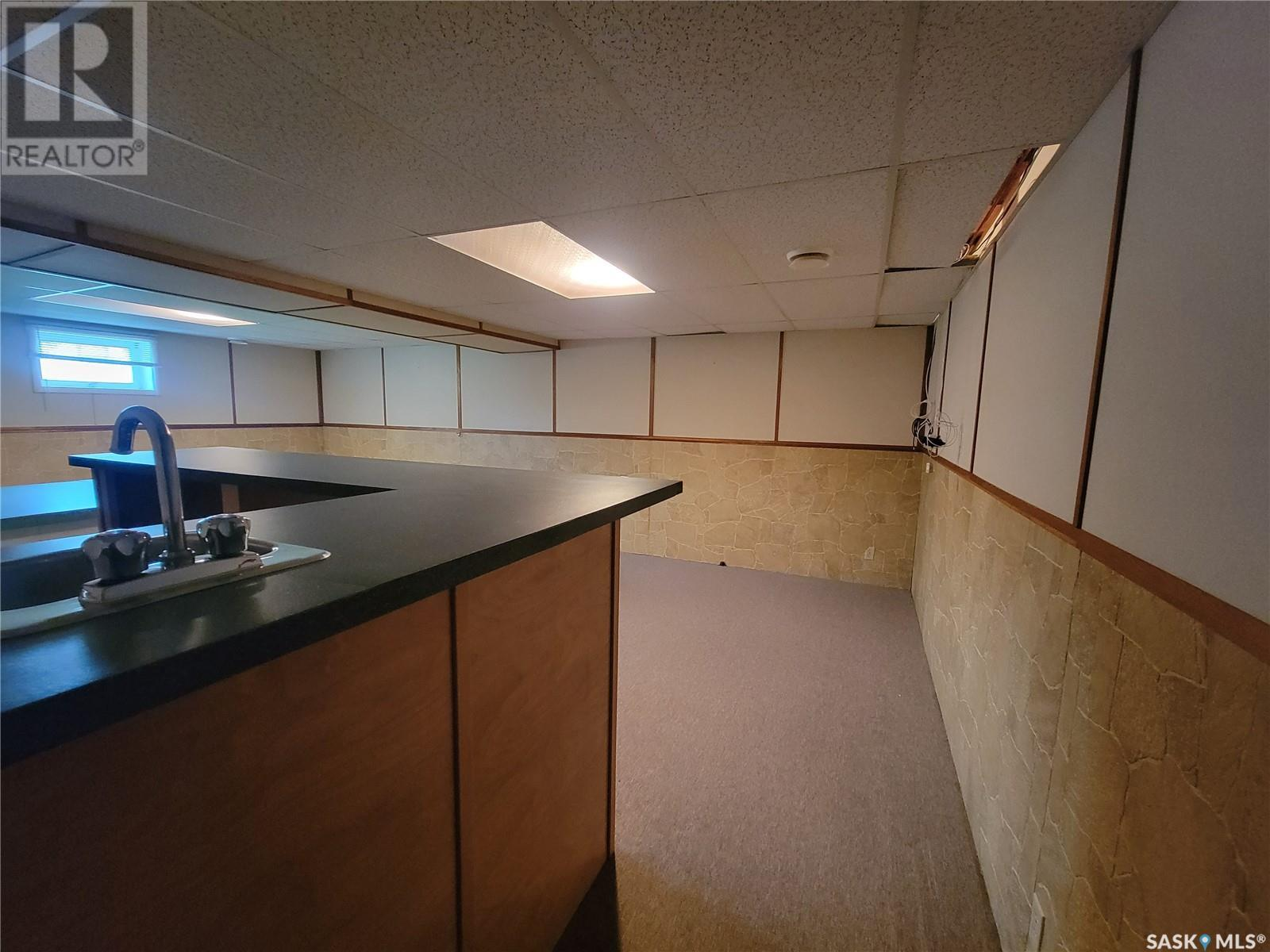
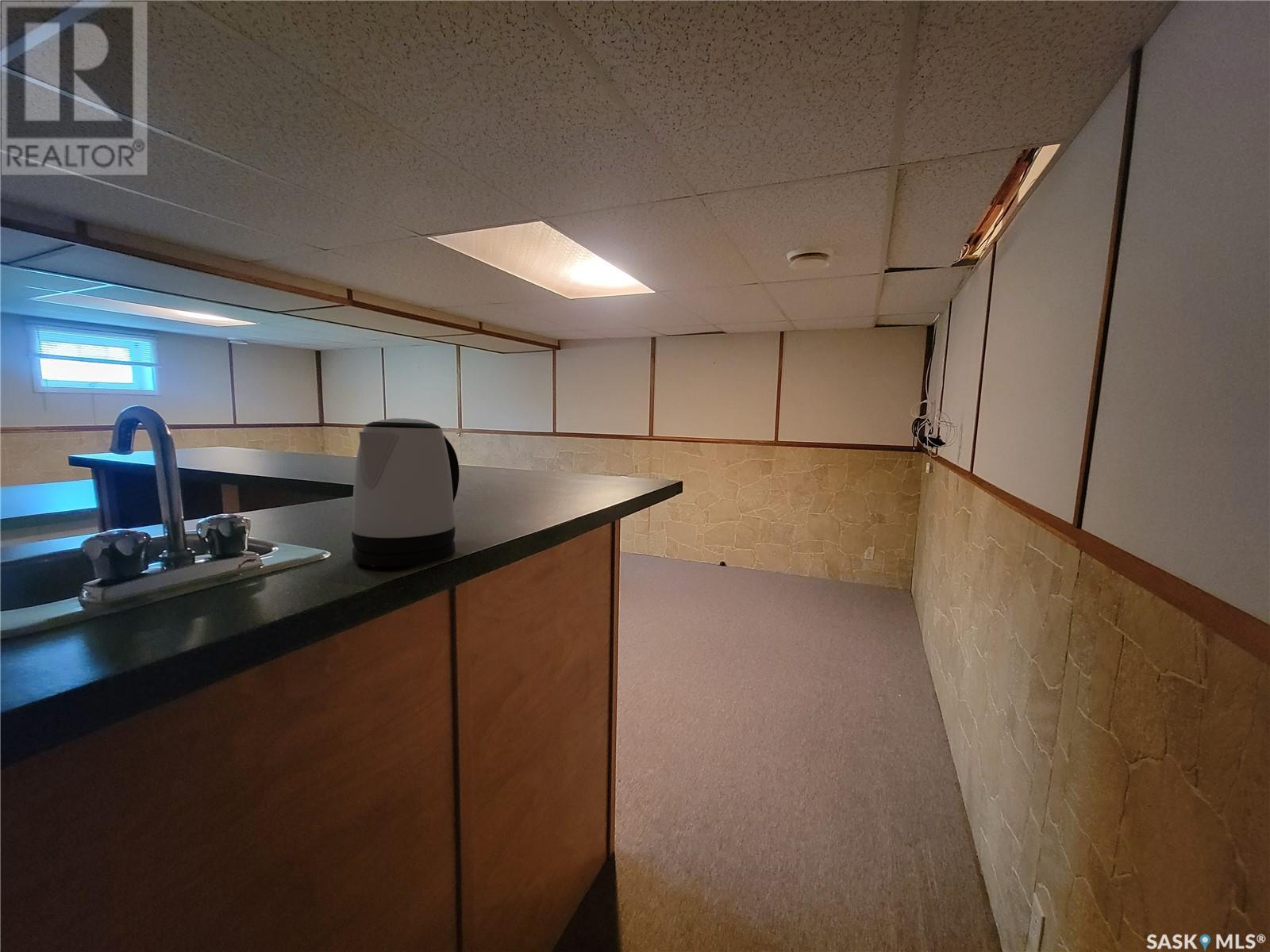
+ kettle (414, 486)
